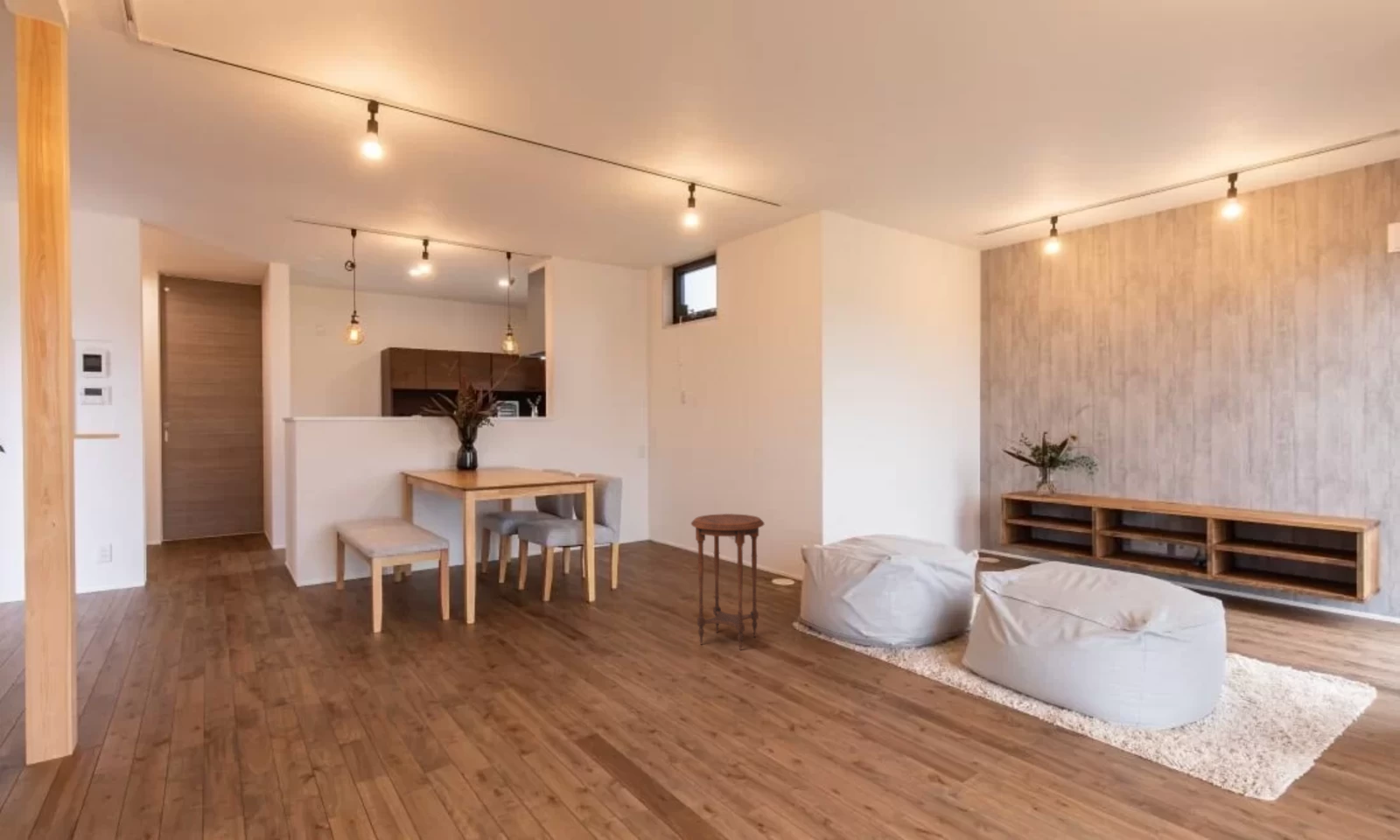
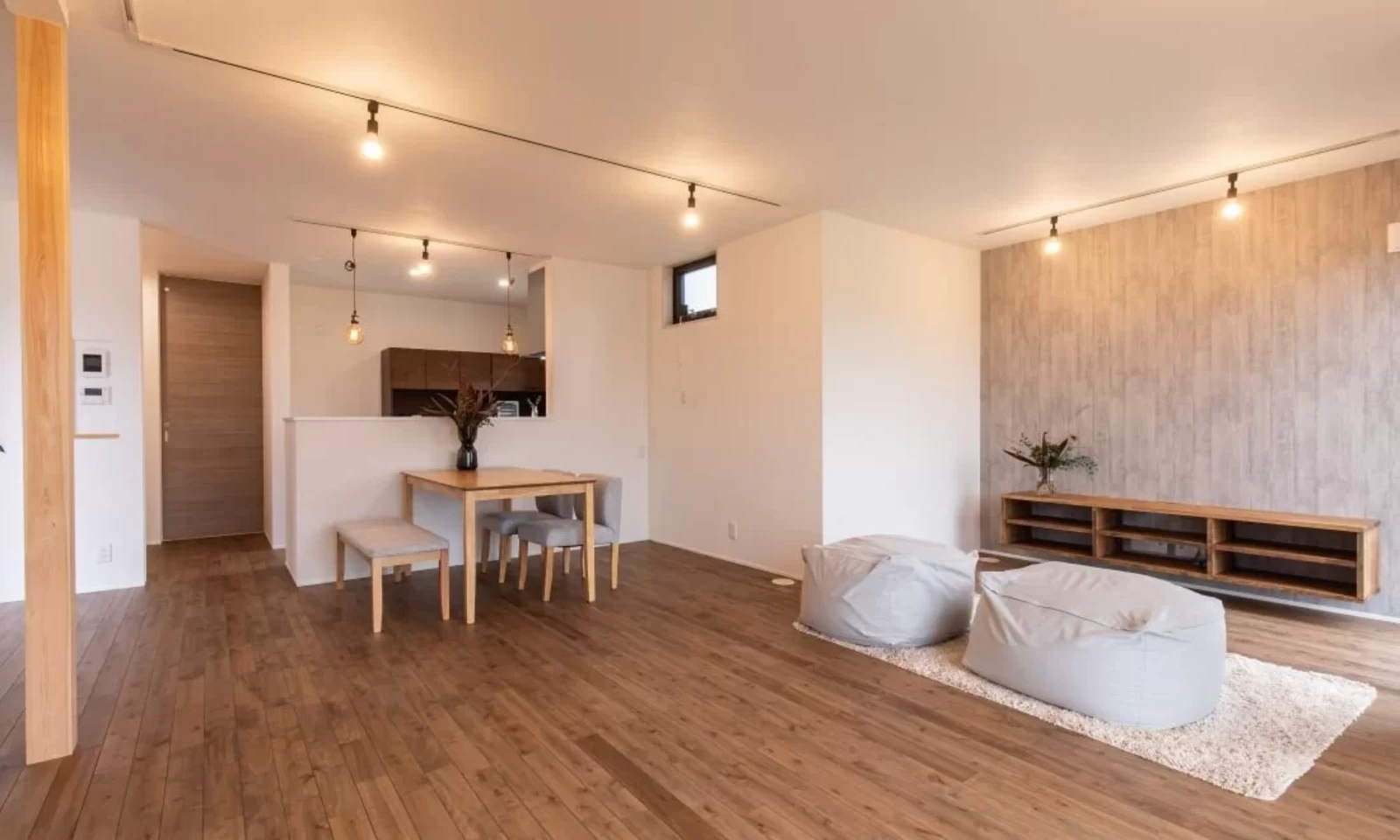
- side table (718, 579)
